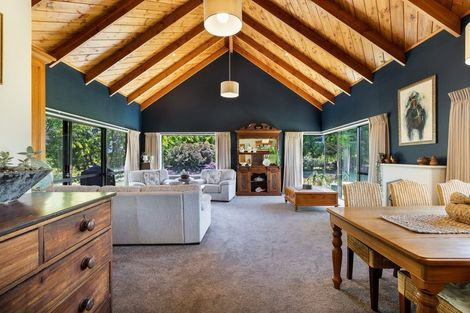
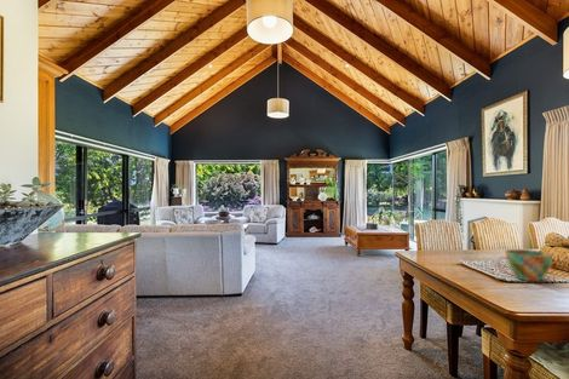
+ cup (522, 265)
